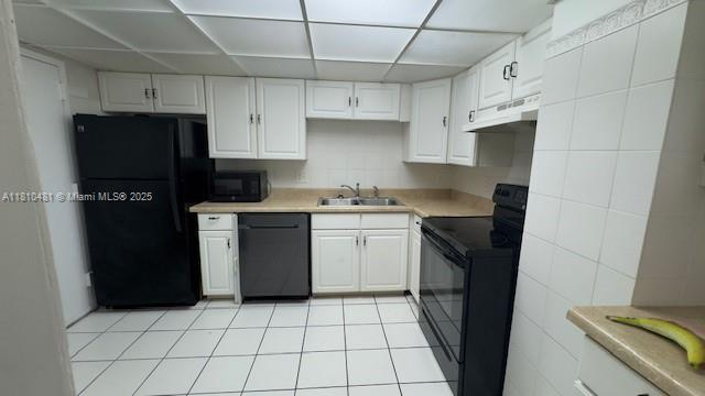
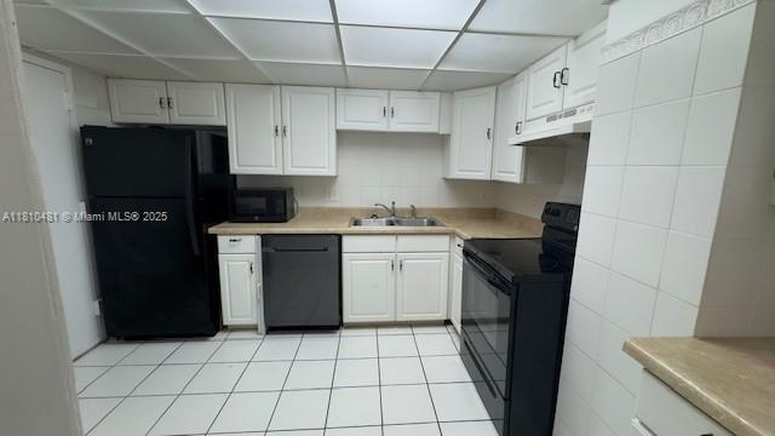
- banana (657, 332)
